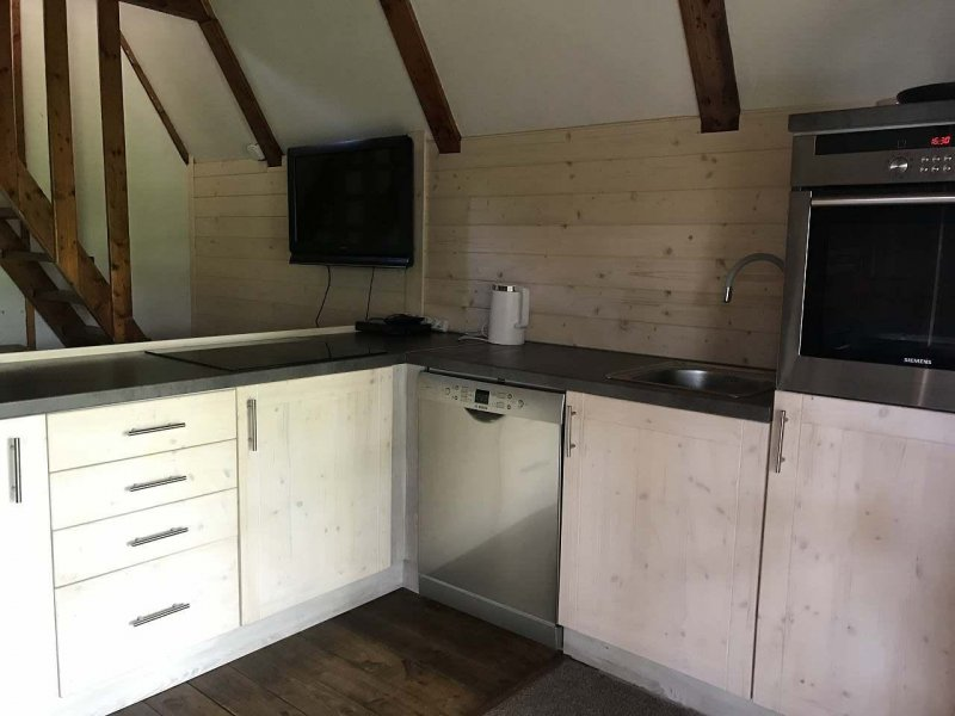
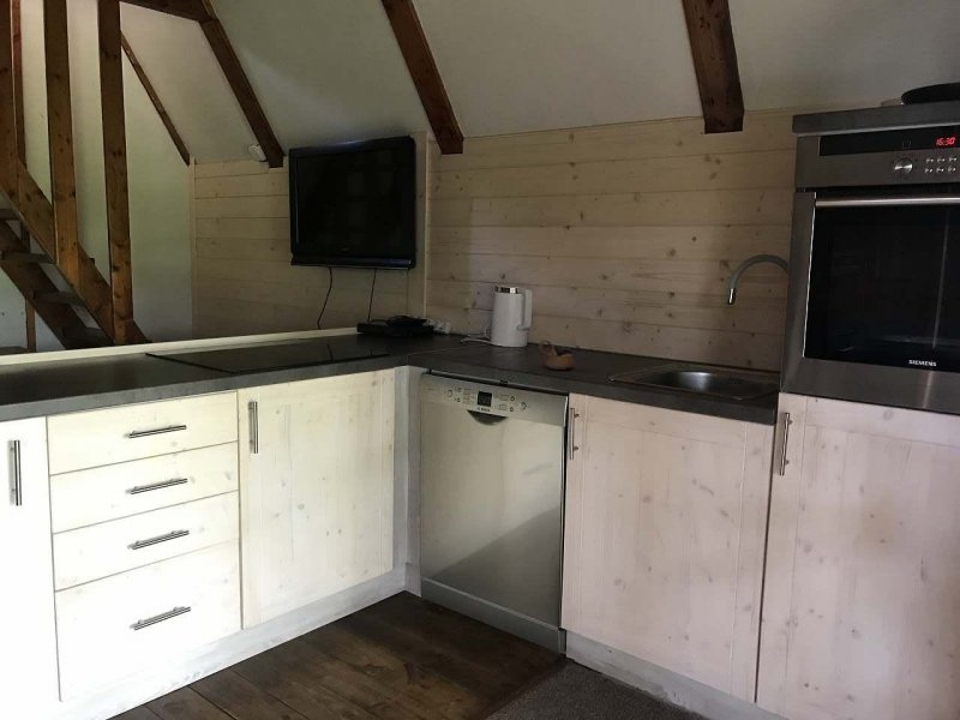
+ cup (554, 354)
